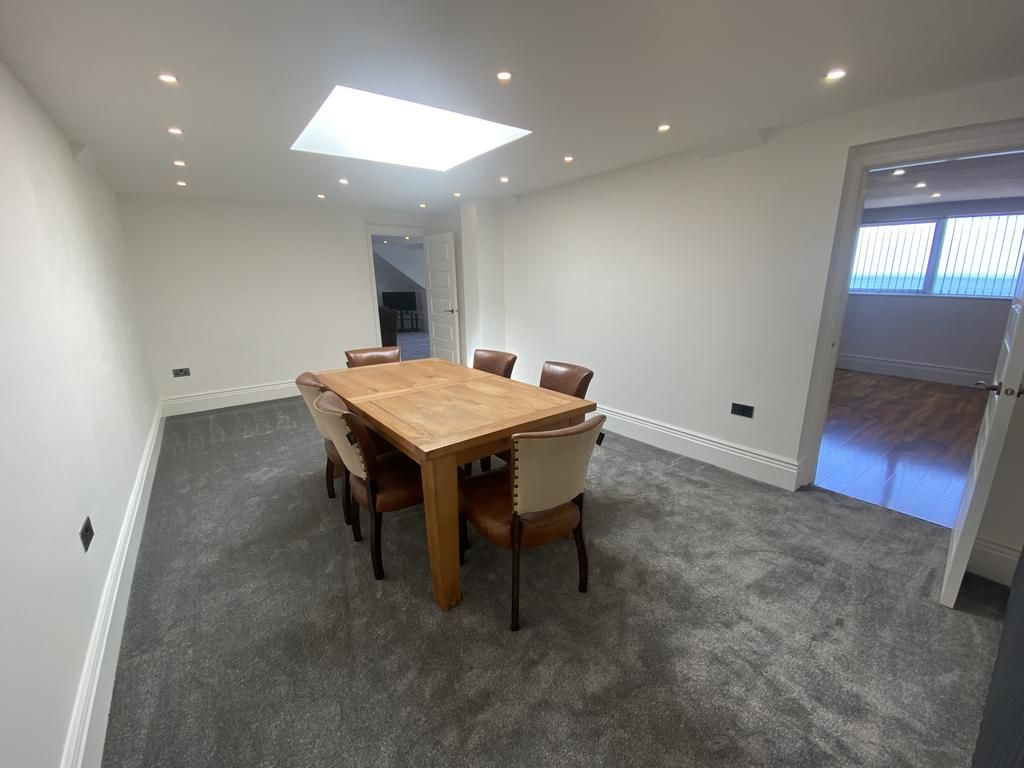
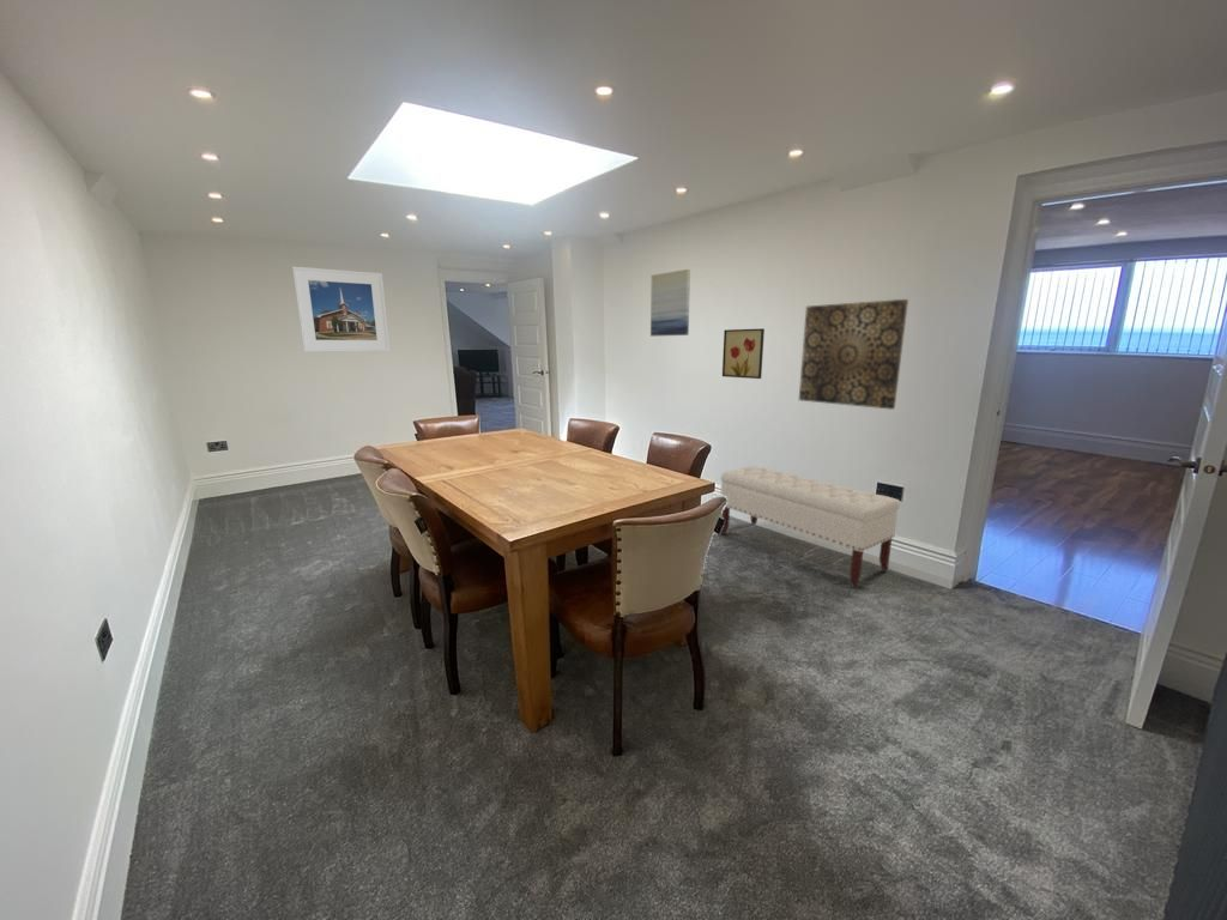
+ wall art (669, 304)
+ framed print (344, 311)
+ bench (799, 516)
+ wall art (847, 355)
+ wall art (743, 353)
